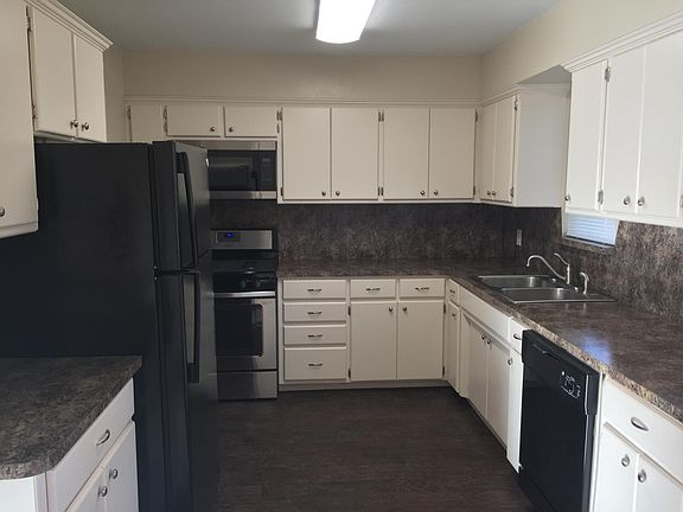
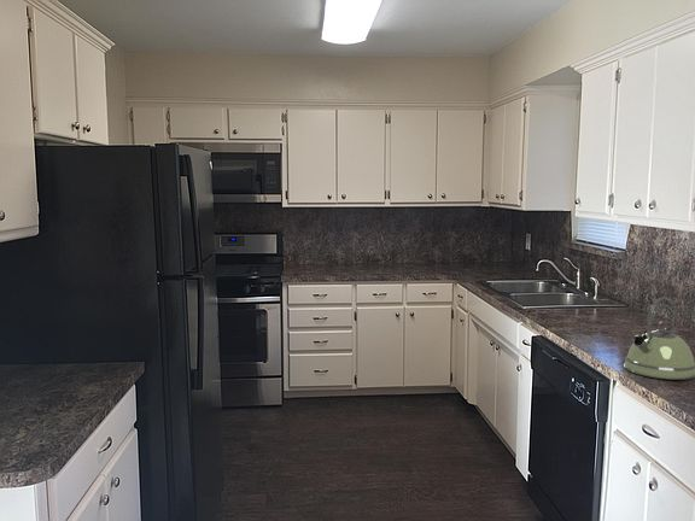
+ kettle (659, 334)
